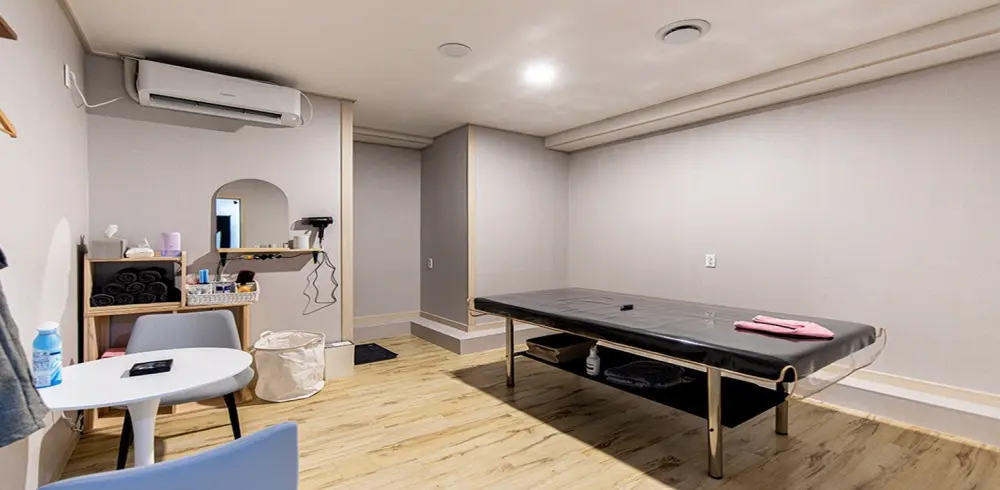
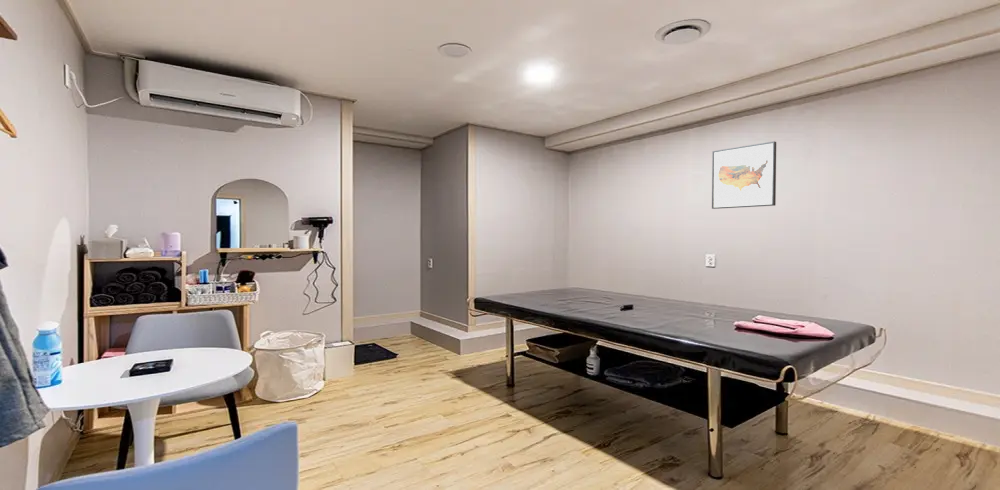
+ wall art (742, 177)
